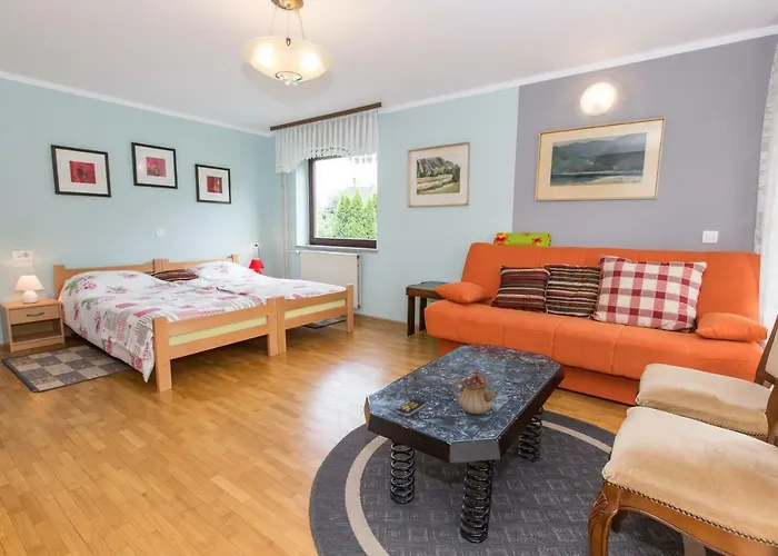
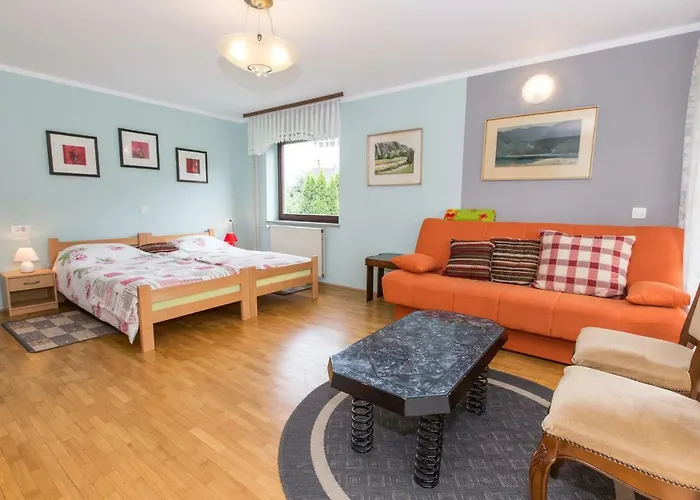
- remote control (410, 406)
- teapot (473, 388)
